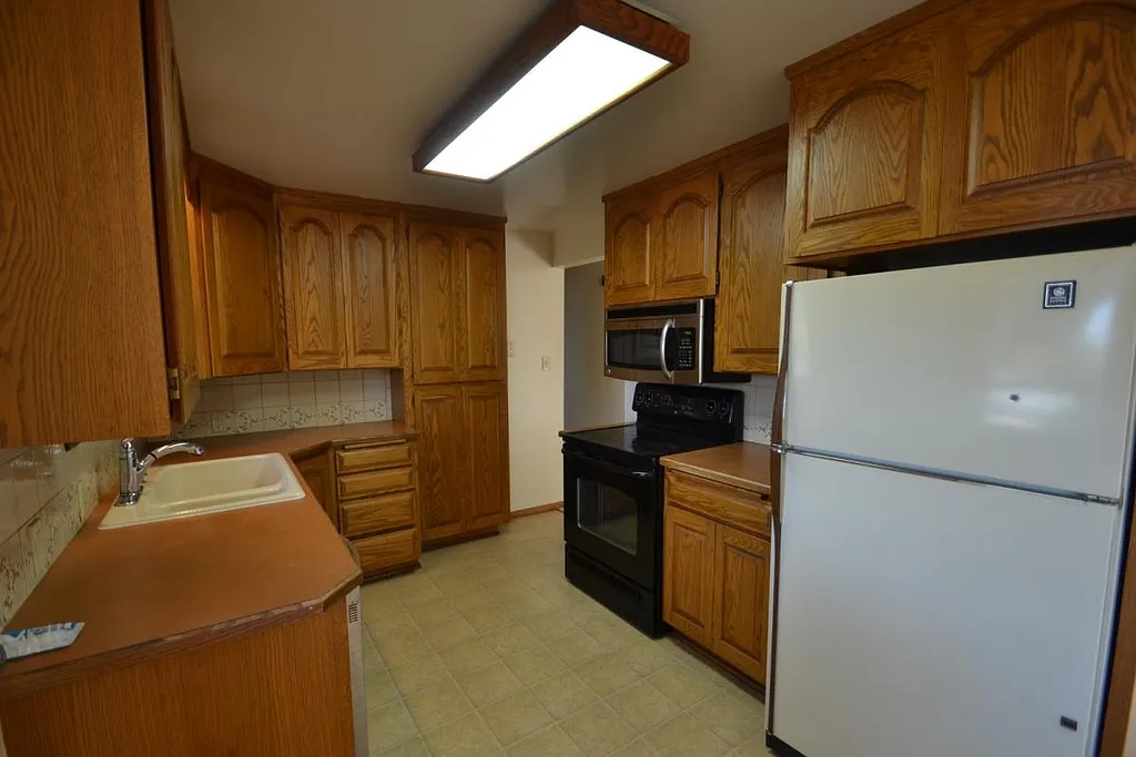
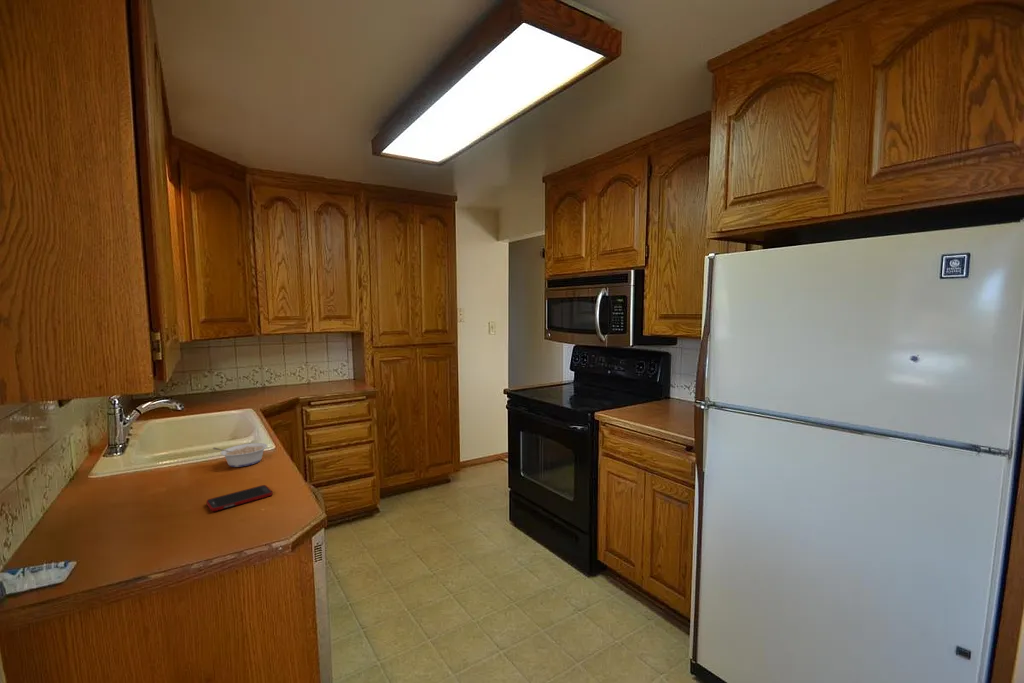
+ legume (242, 454)
+ cell phone (240, 497)
